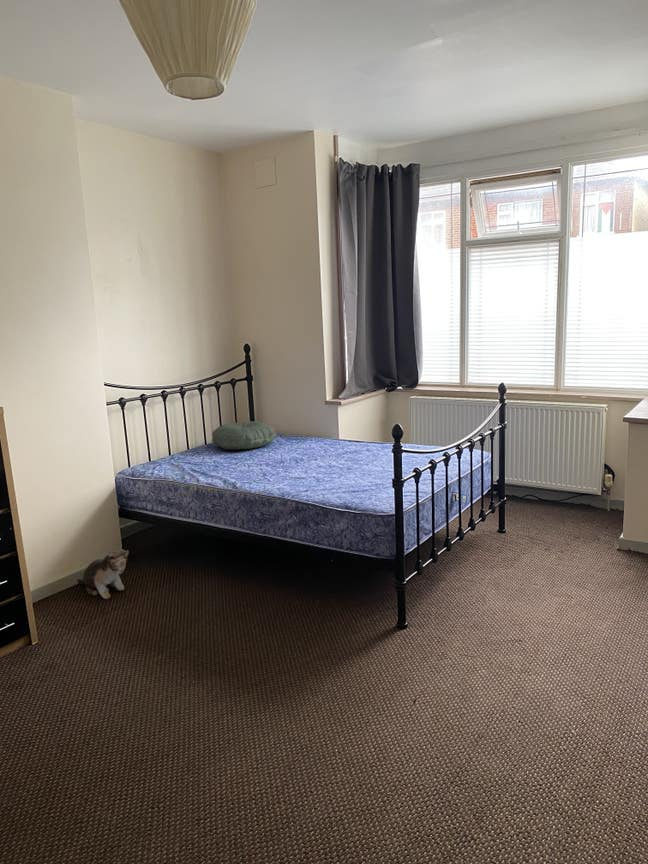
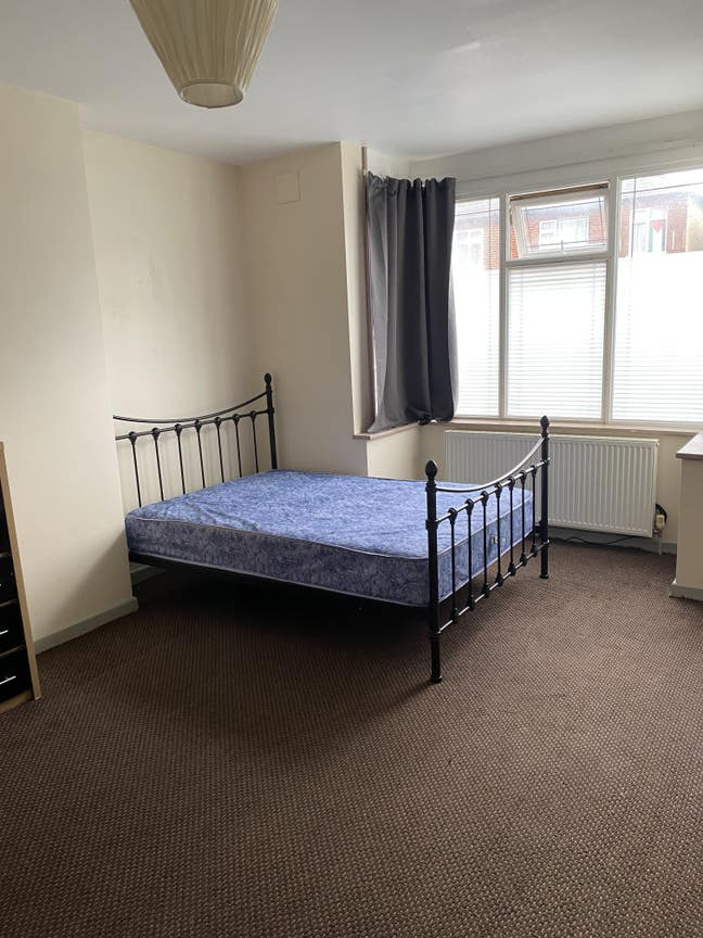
- pillow (242, 434)
- plush toy (100, 568)
